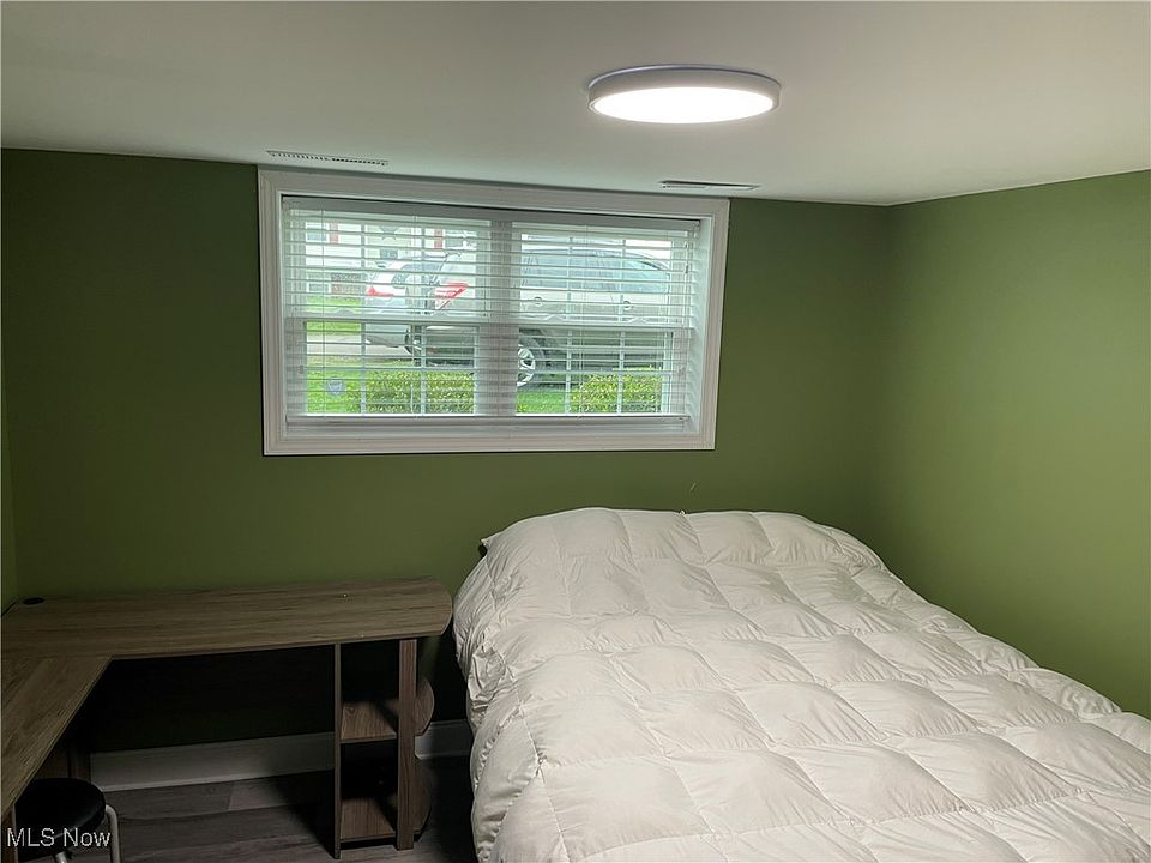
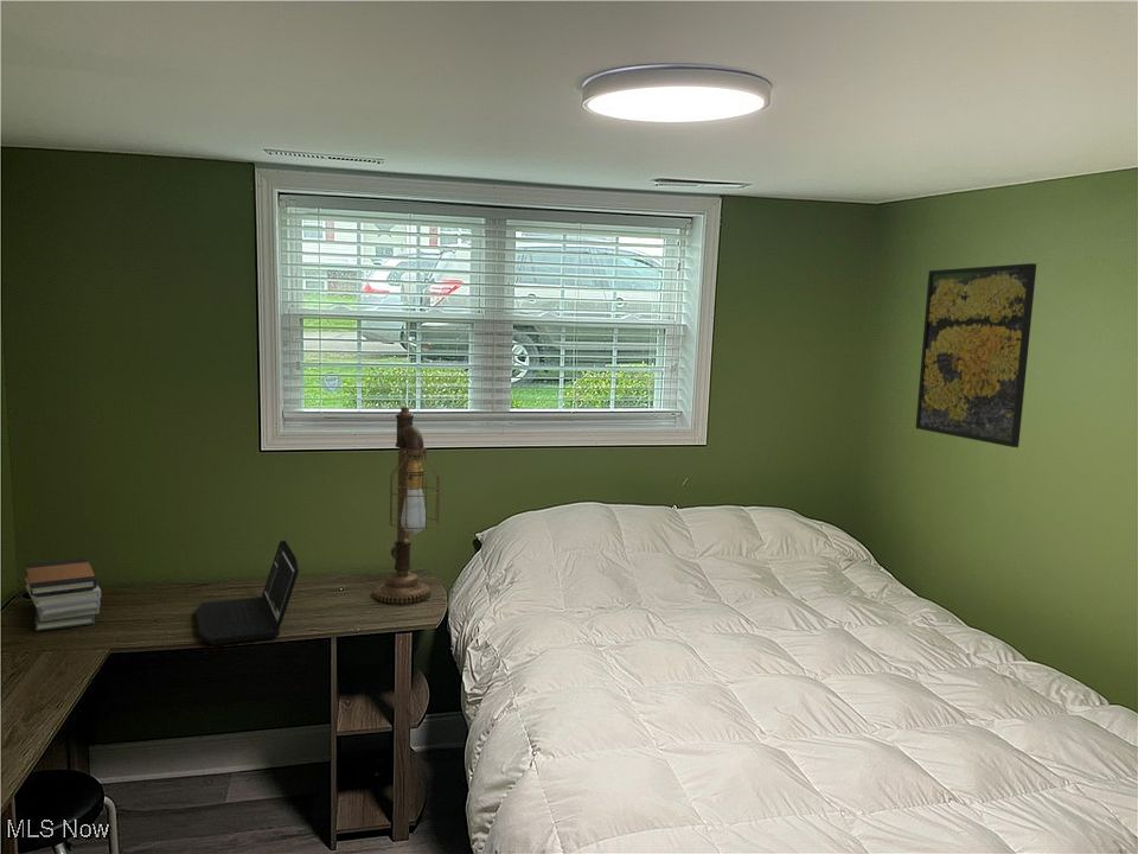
+ desk lamp (408, 505)
+ book stack (62, 593)
+ laptop (245, 598)
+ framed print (970, 352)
